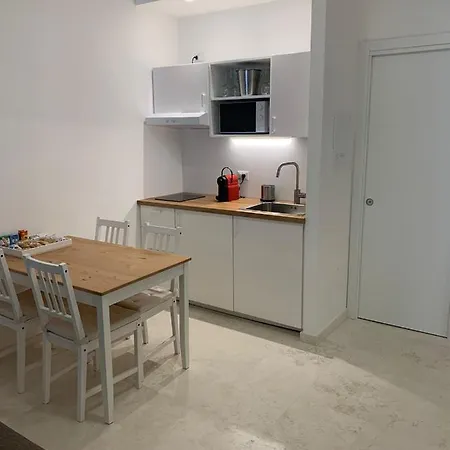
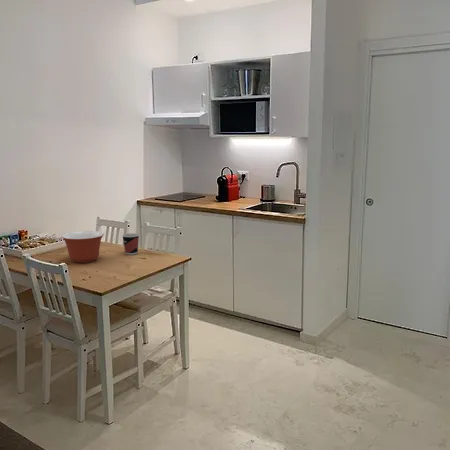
+ cup (131, 244)
+ mixing bowl (83, 247)
